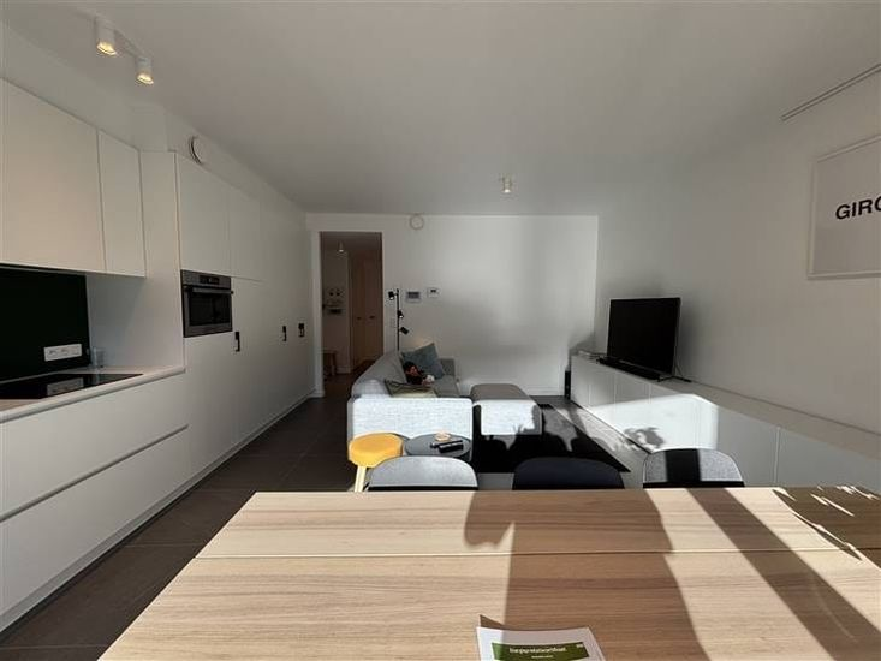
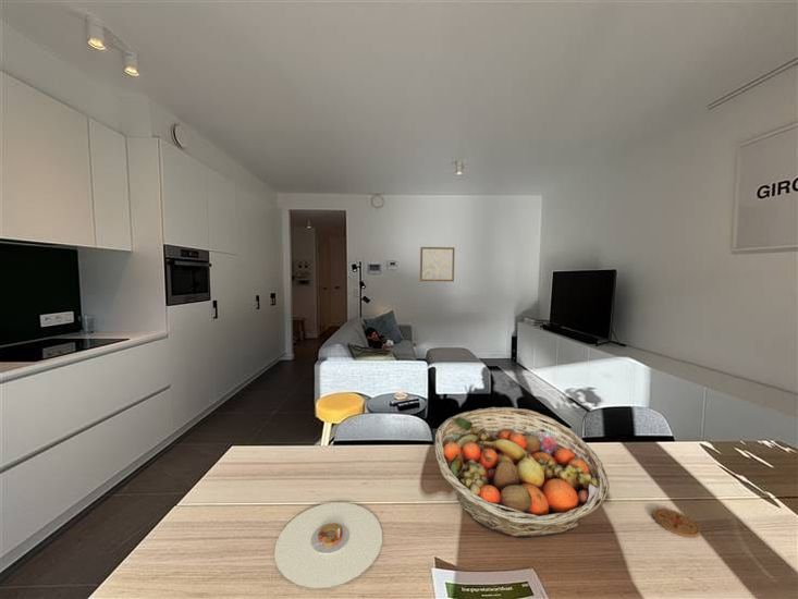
+ wall art (435, 265)
+ fruit basket (515, 465)
+ coaster (675, 522)
+ plate (330, 534)
